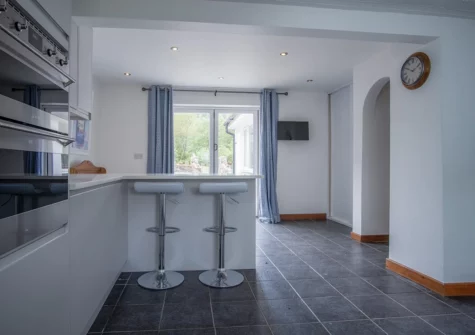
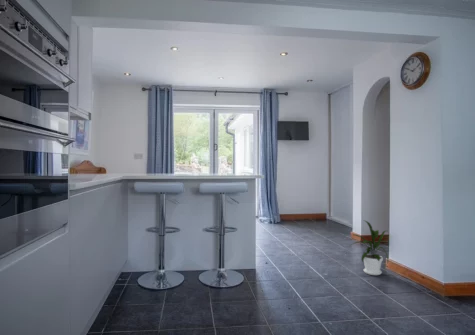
+ house plant (371, 247)
